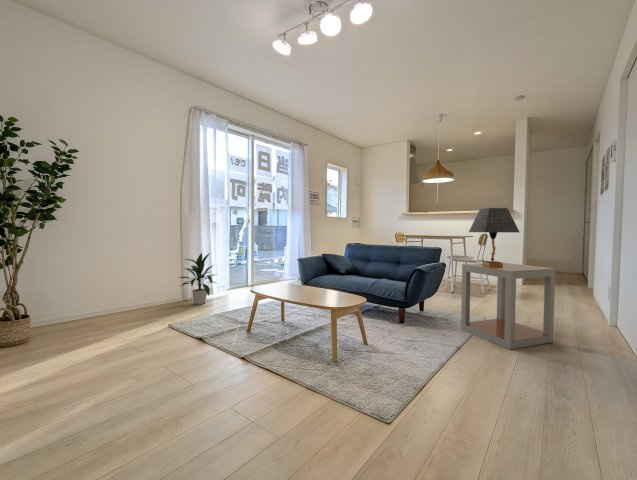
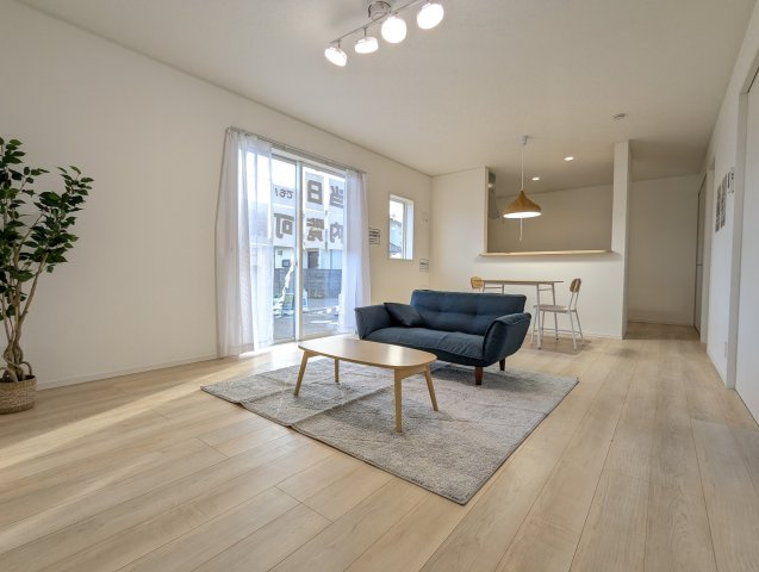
- side table (505, 301)
- indoor plant (199, 278)
- table lamp (492, 236)
